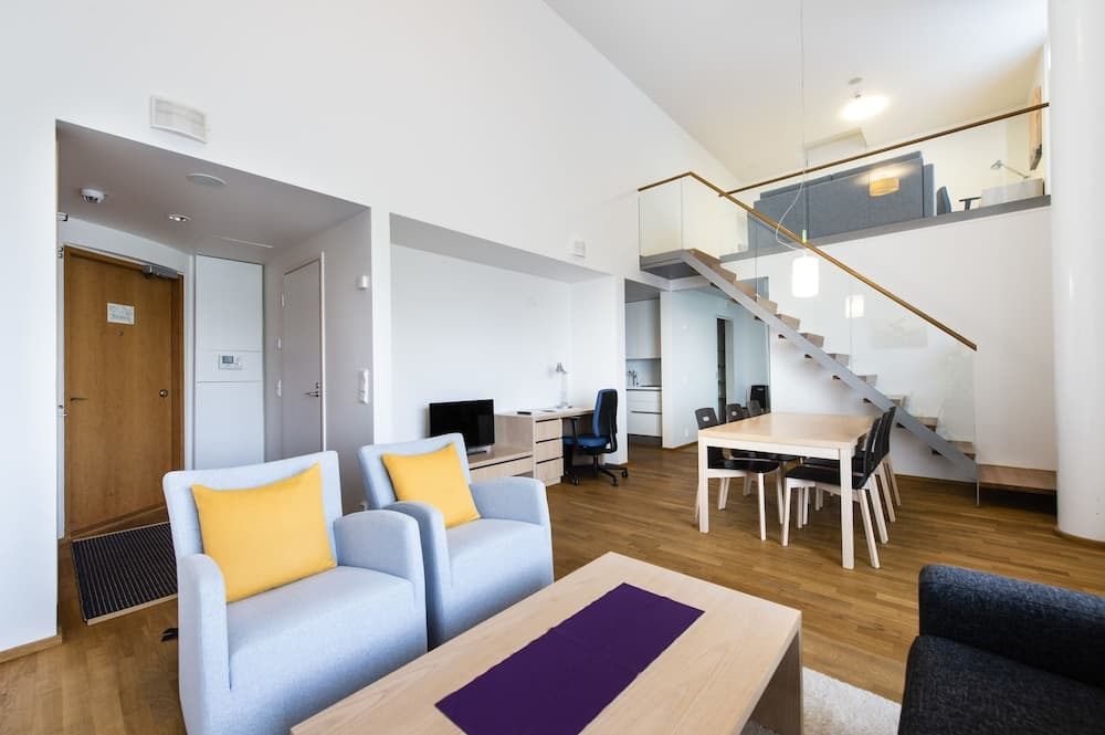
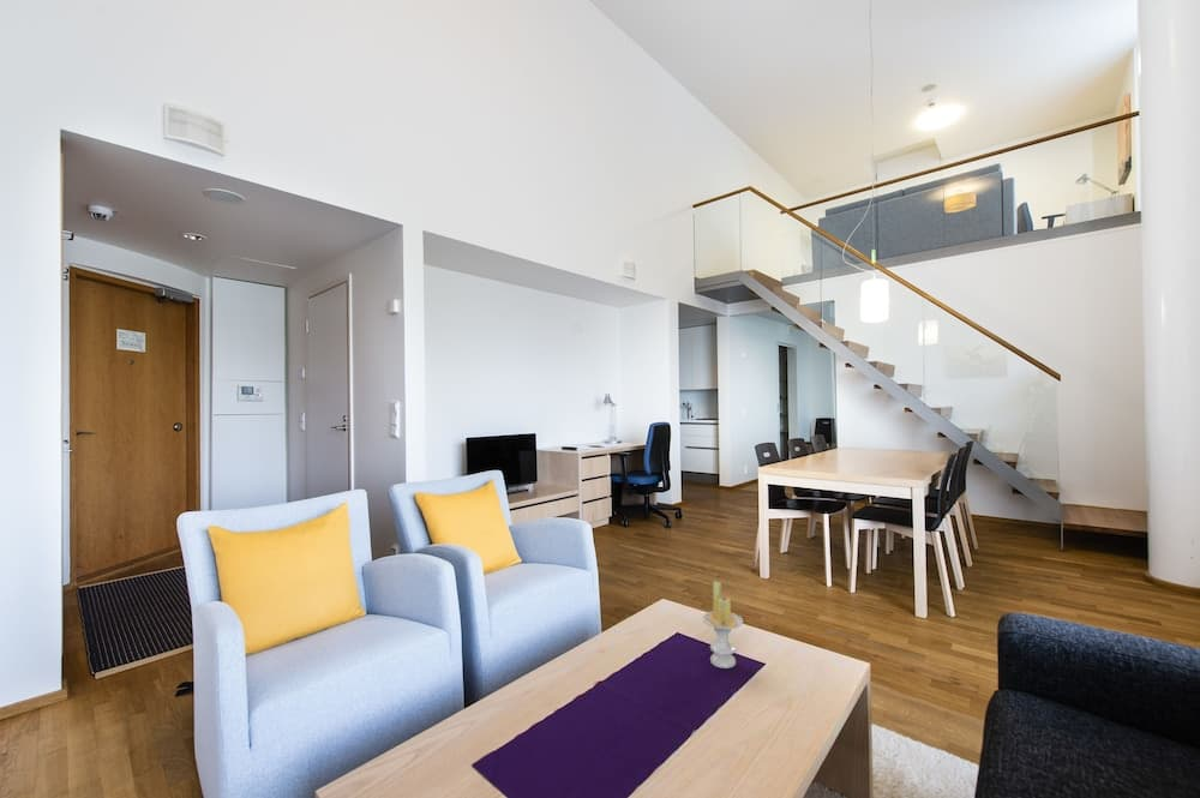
+ candle (721, 622)
